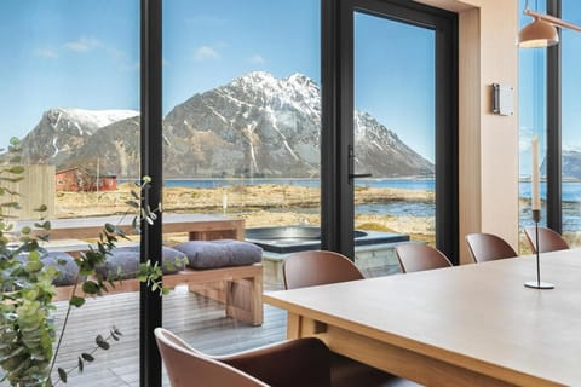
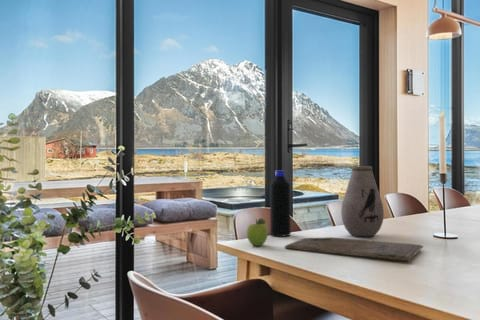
+ fruit (258, 231)
+ vase (362, 200)
+ bottle (280, 202)
+ cutting board (353, 246)
